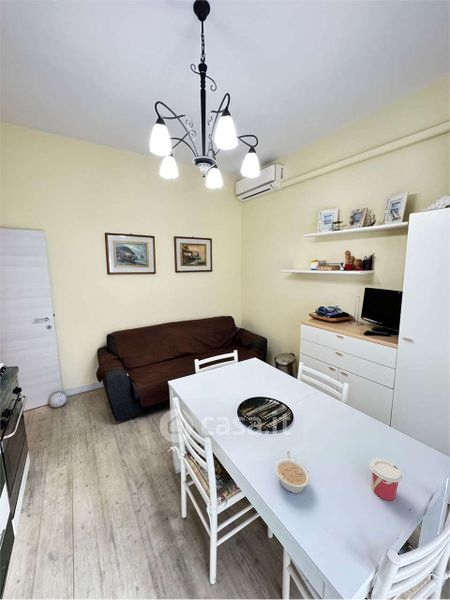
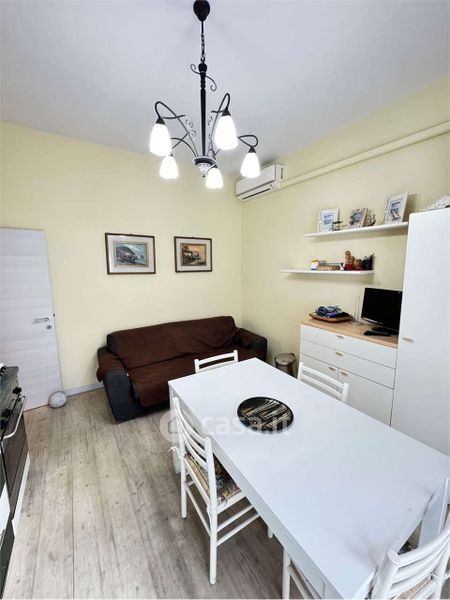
- legume (290, 474)
- cup (384, 479)
